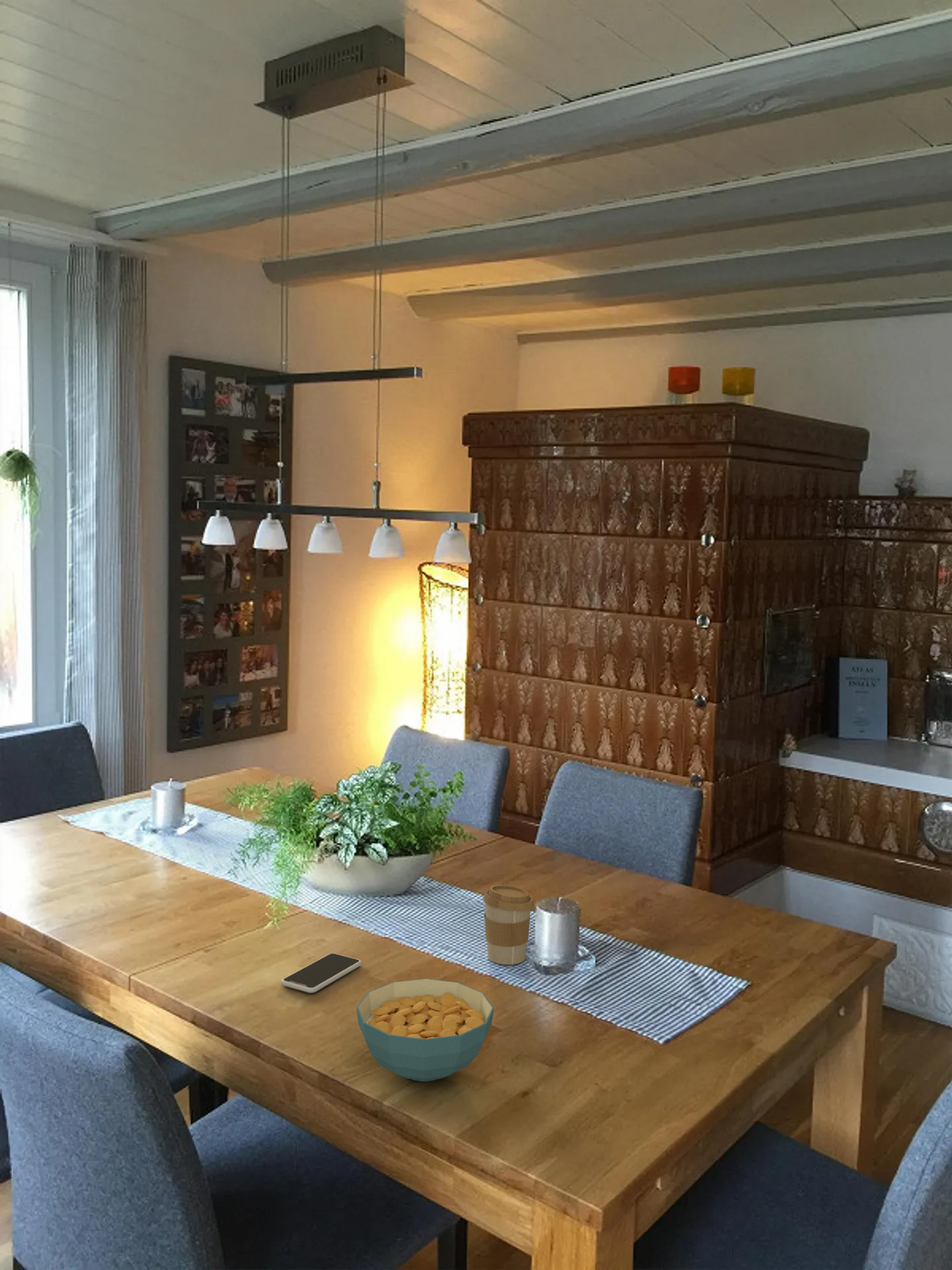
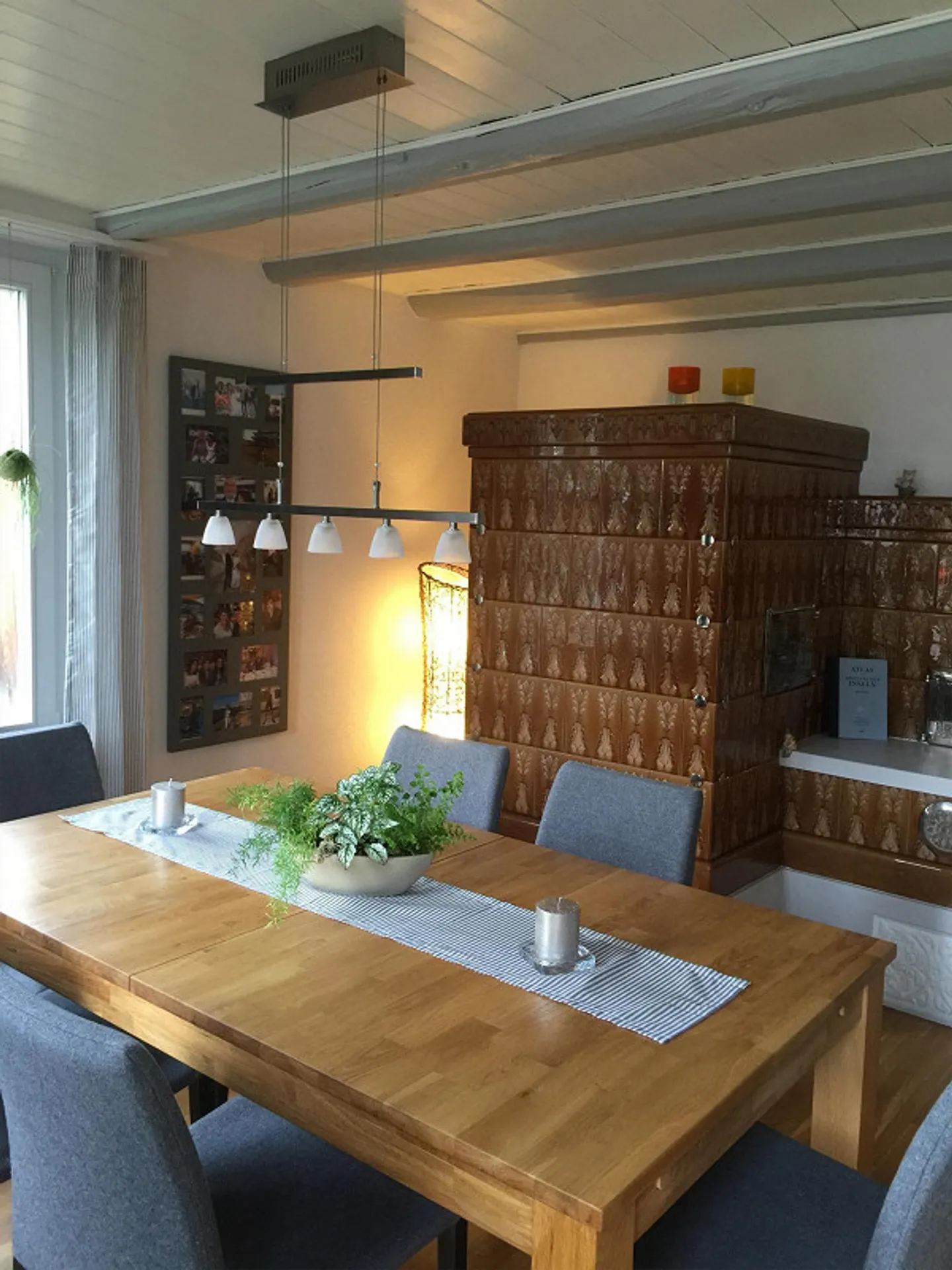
- cereal bowl (424, 1039)
- coffee cup (507, 923)
- smartphone (322, 972)
